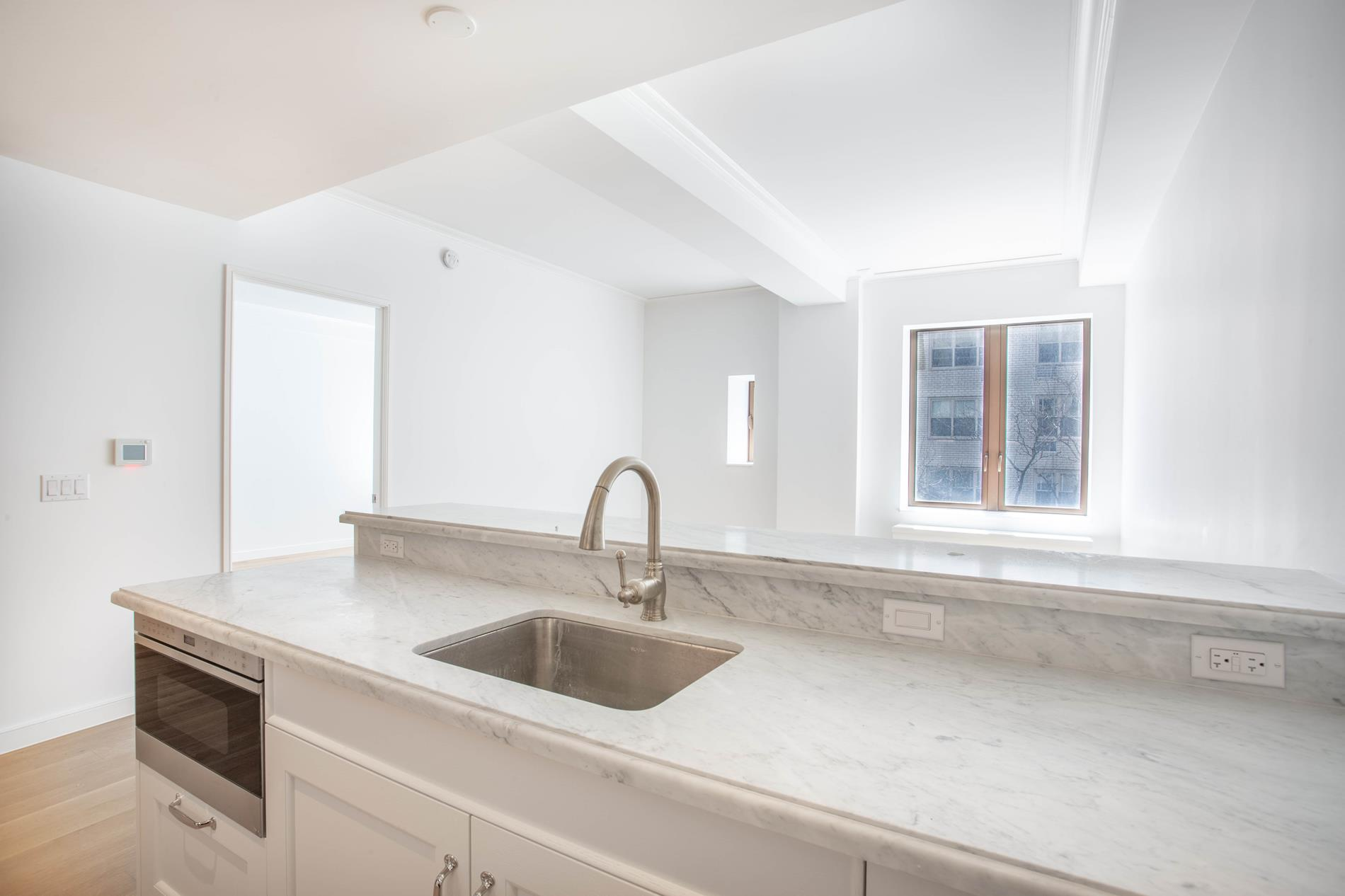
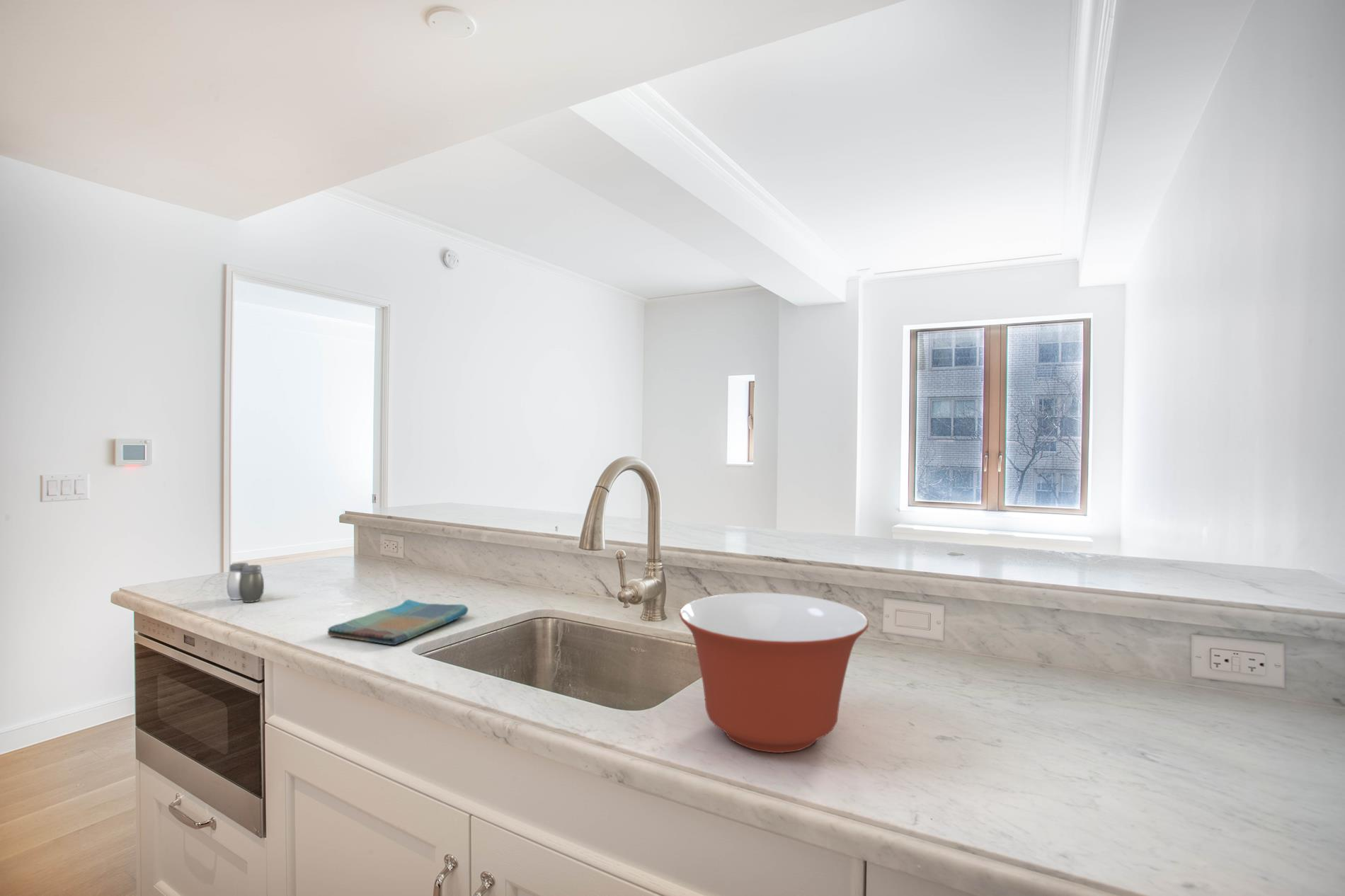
+ mixing bowl (771, 672)
+ dish towel (402, 619)
+ salt and pepper shaker (245, 581)
